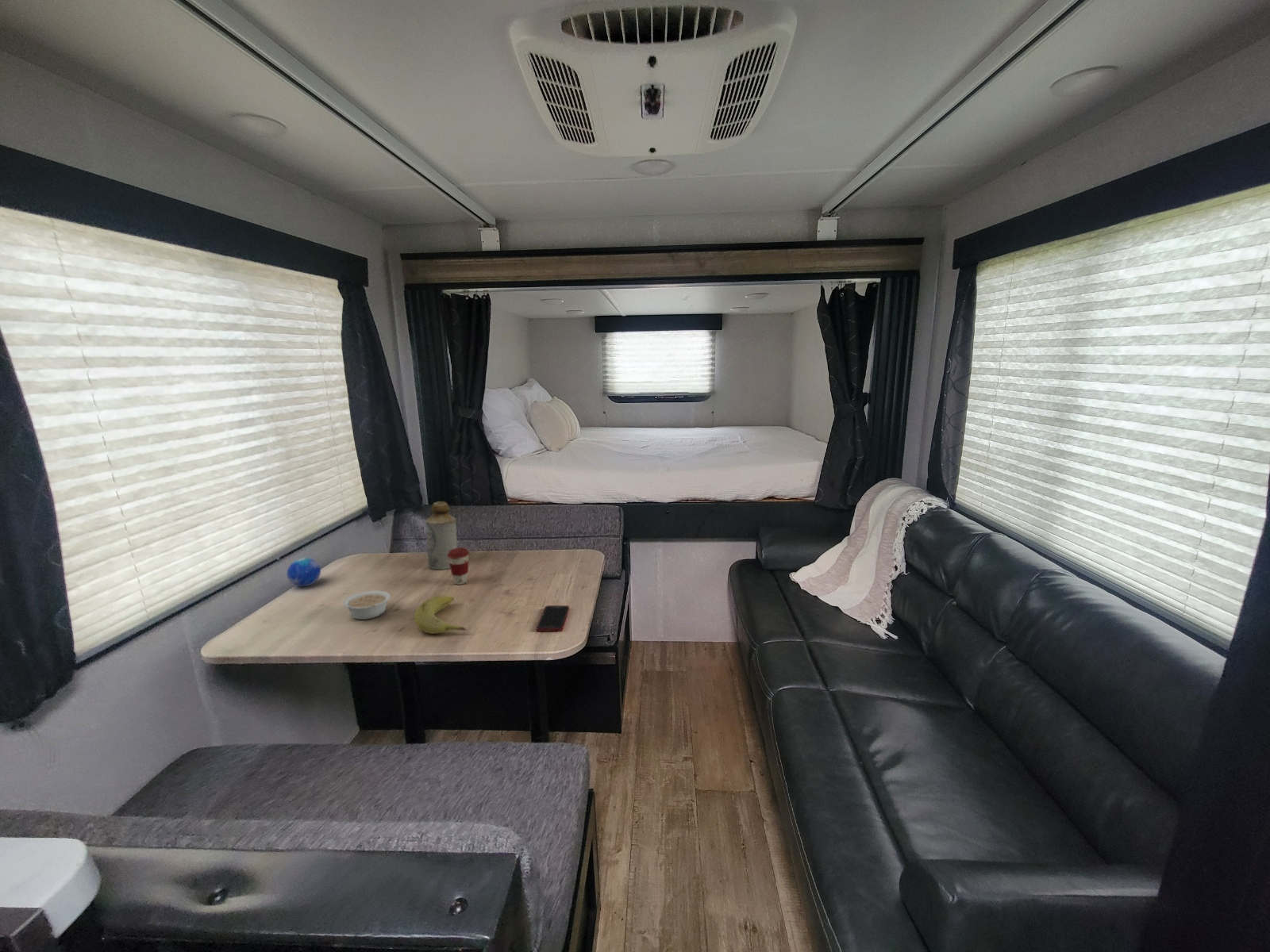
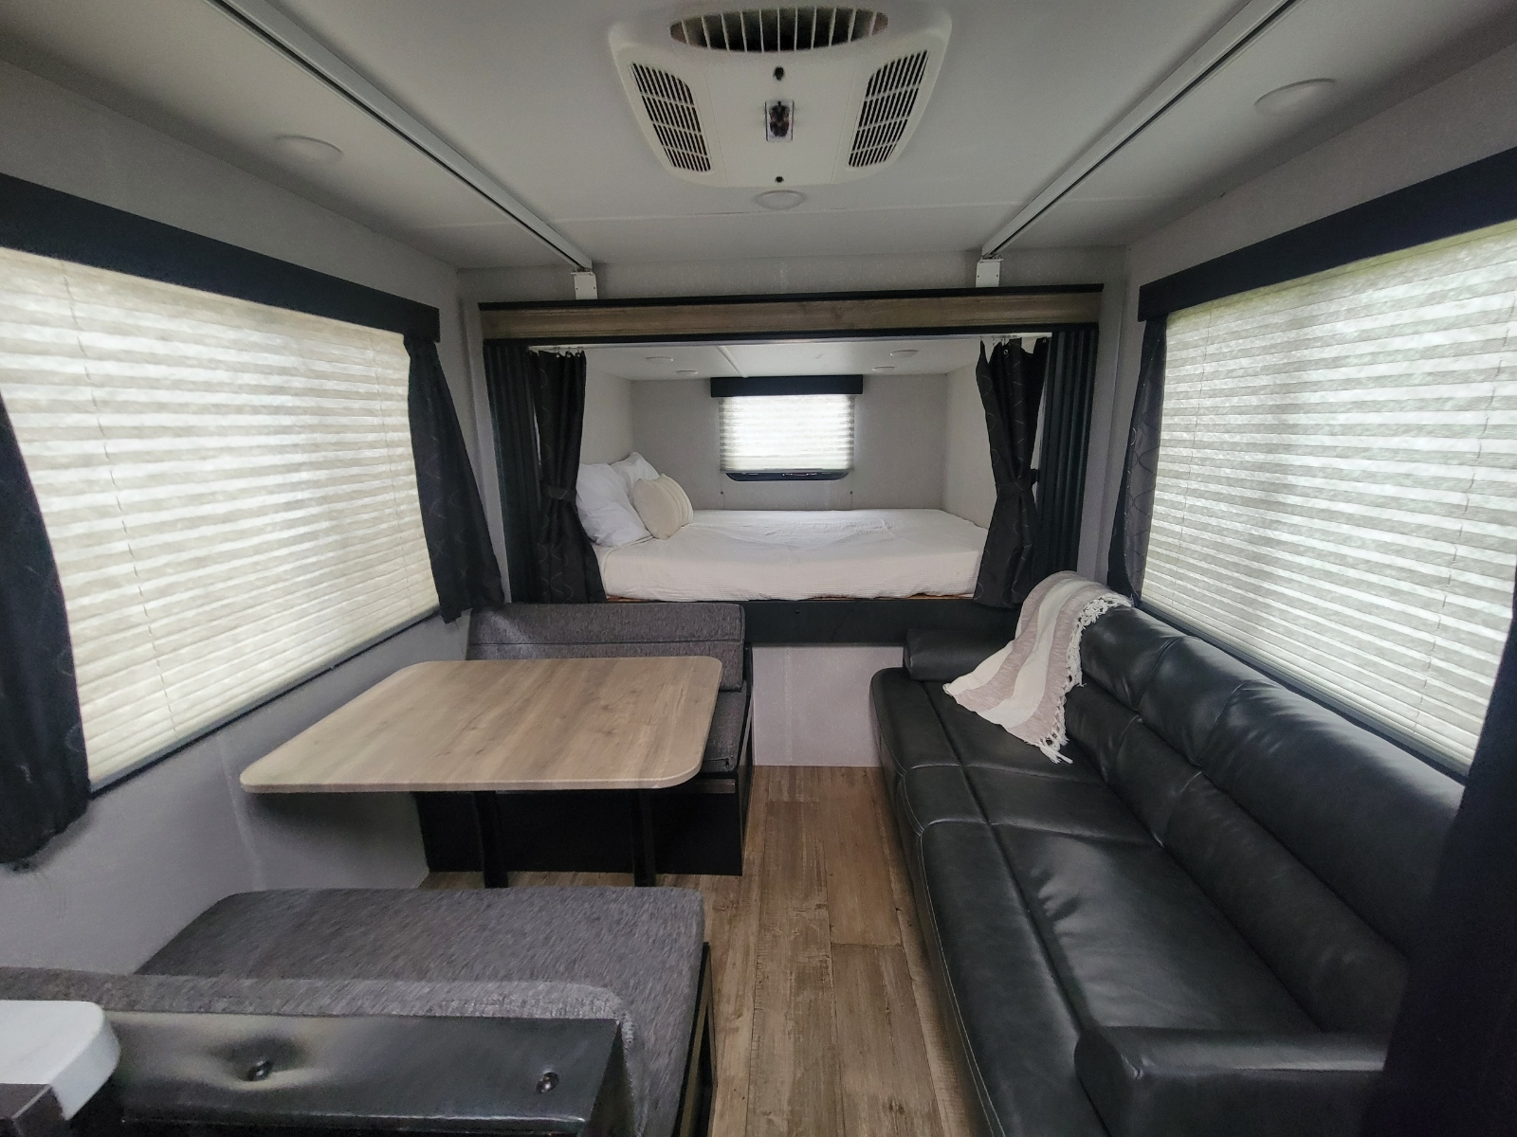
- coffee cup (459, 566)
- decorative orb (304, 572)
- bottle (441, 534)
- cell phone (553, 618)
- legume (369, 605)
- fruit (444, 607)
